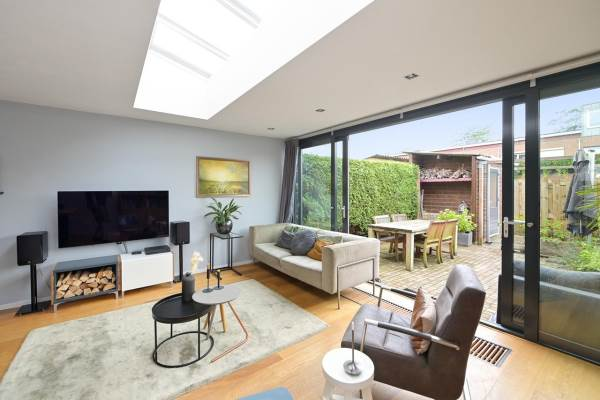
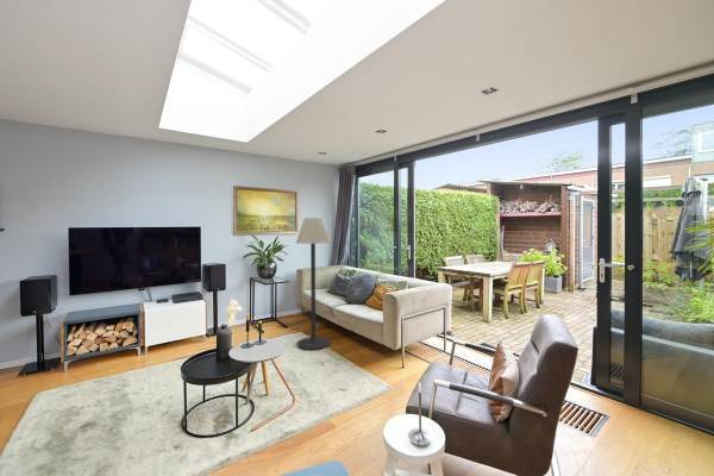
+ floor lamp (313, 281)
